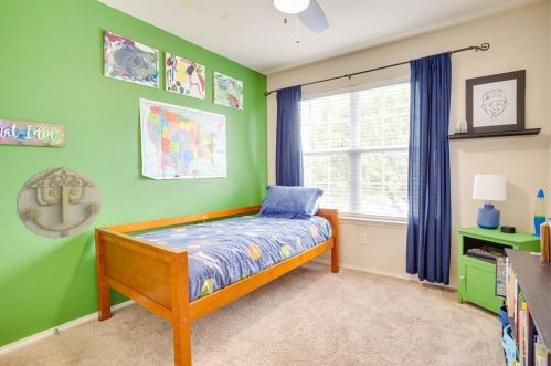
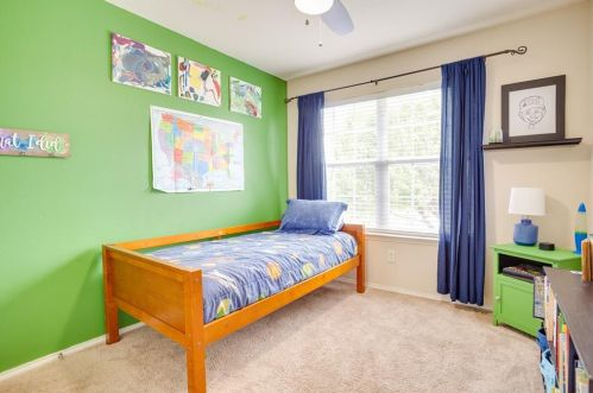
- wall decoration (64, 202)
